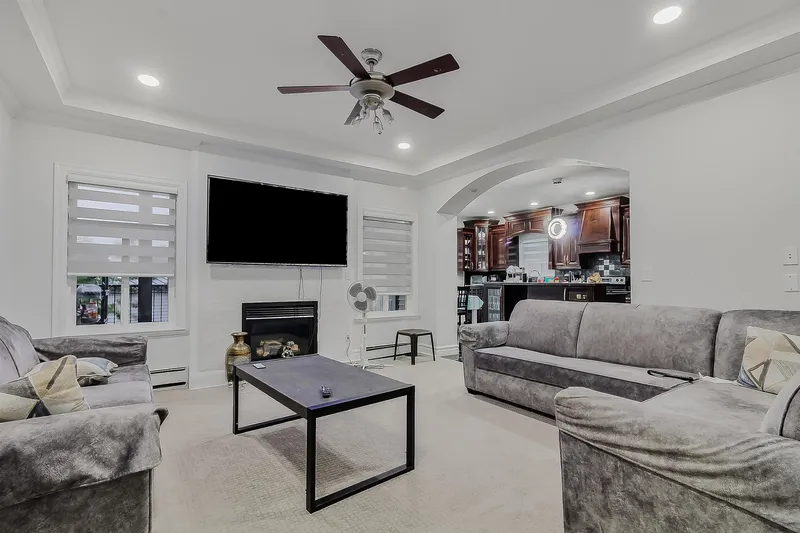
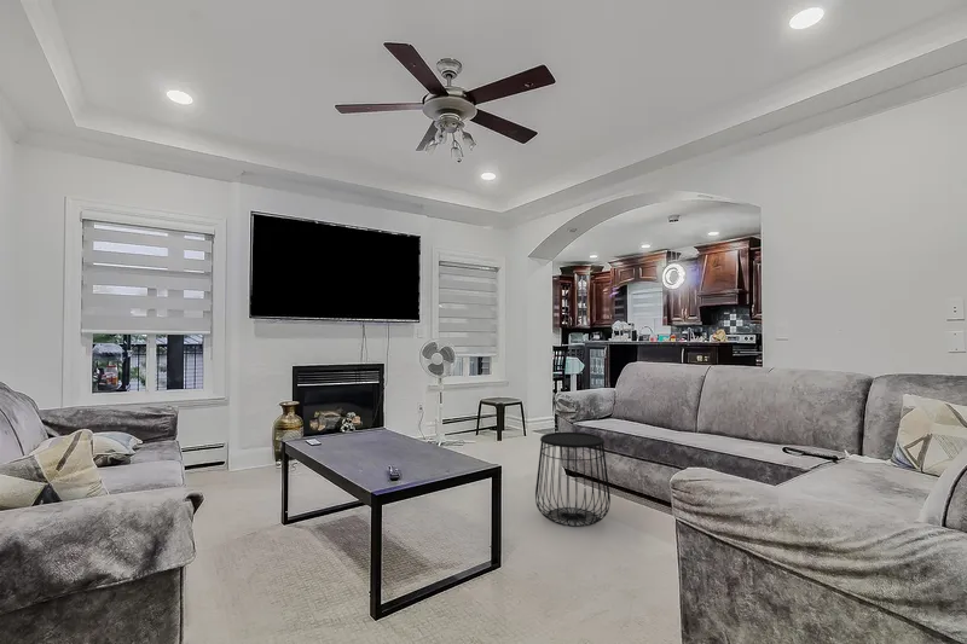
+ side table (568, 477)
